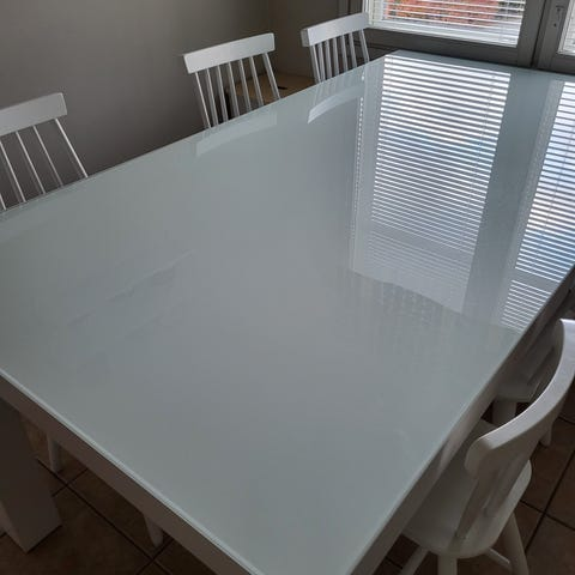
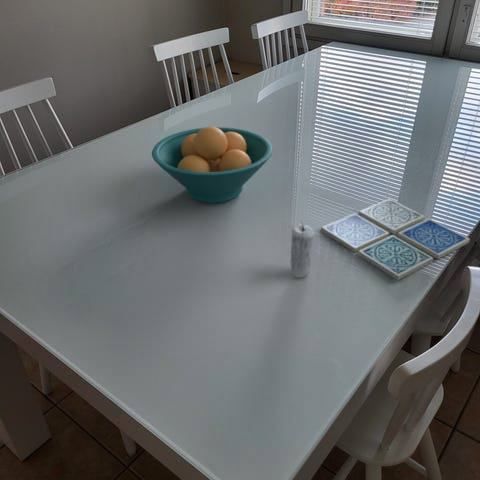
+ fruit bowl (212, 160)
+ candle (302, 245)
+ drink coaster (393, 235)
